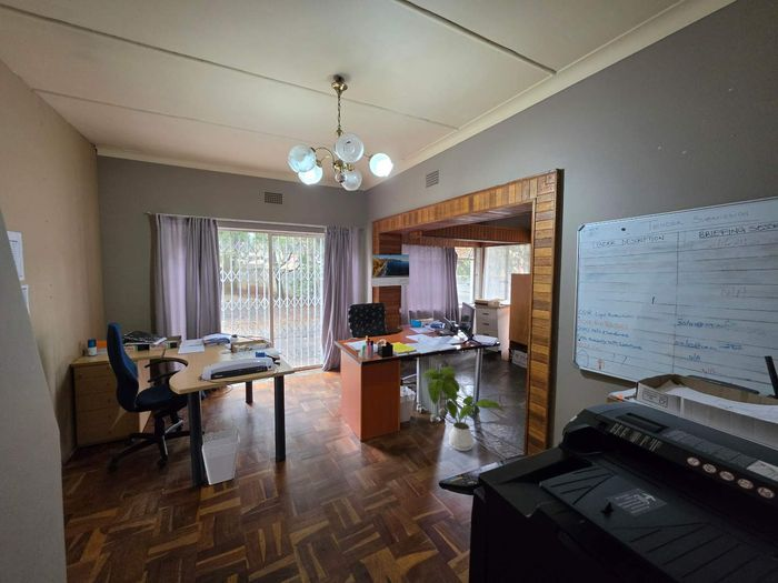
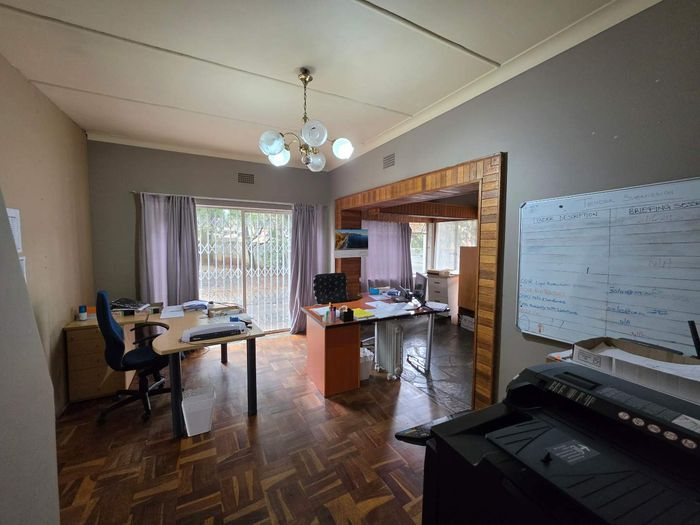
- house plant (453, 409)
